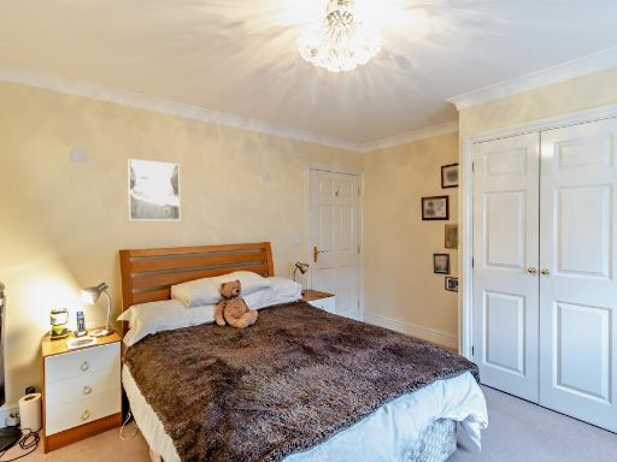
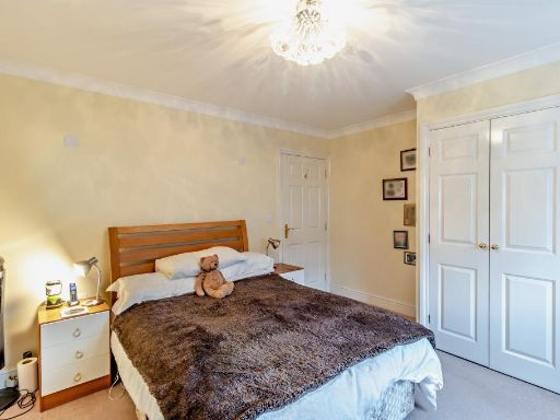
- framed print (154, 190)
